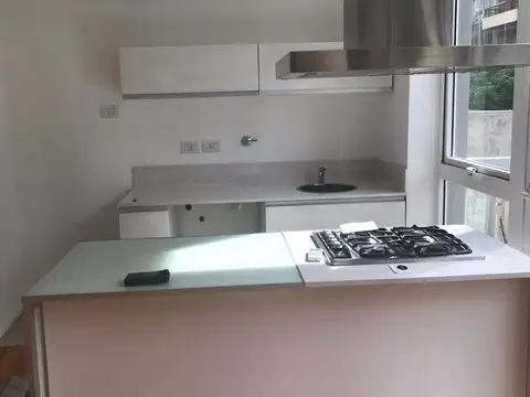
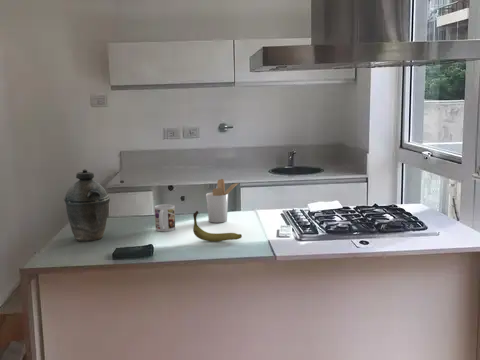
+ kettle (87, 203)
+ utensil holder (223, 200)
+ banana (217, 233)
+ mug (164, 218)
